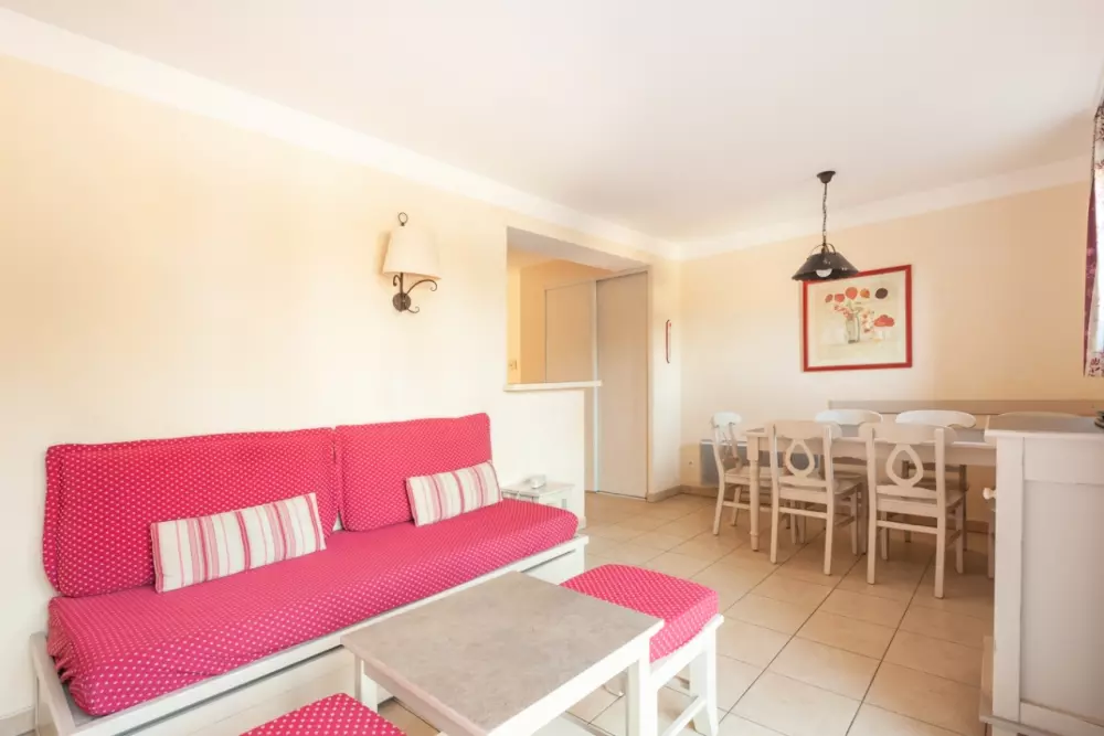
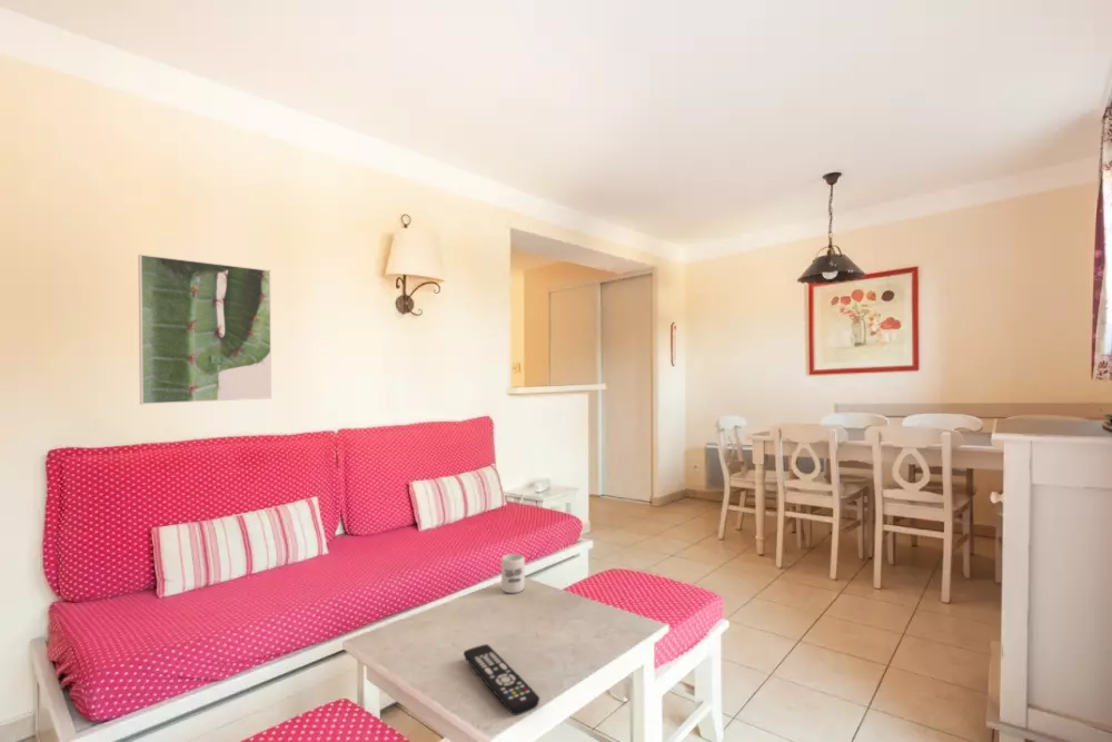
+ cup (513, 573)
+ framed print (209, 332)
+ remote control (498, 676)
